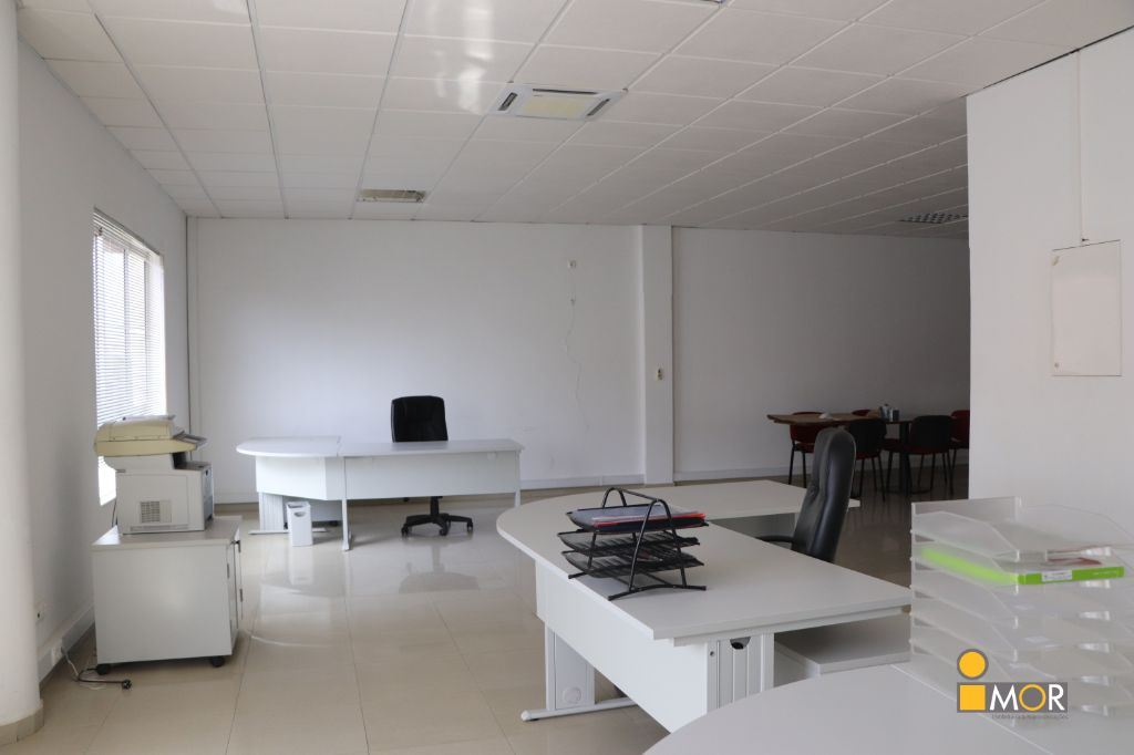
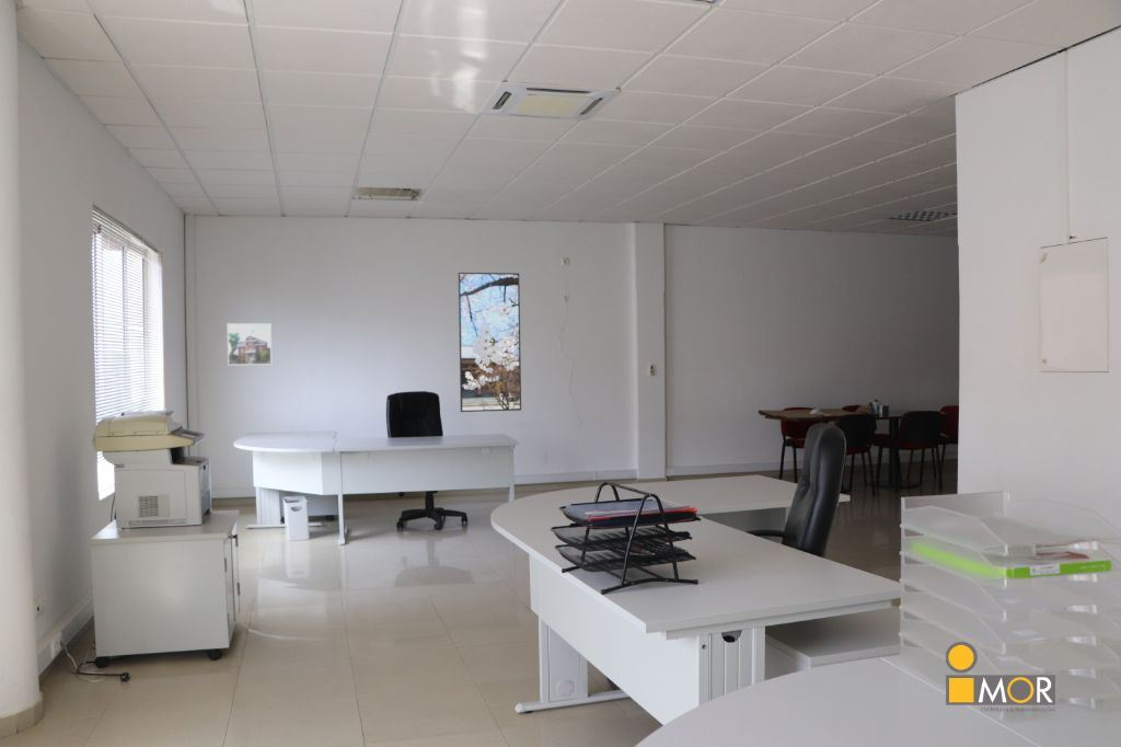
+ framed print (489, 342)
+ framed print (250, 344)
